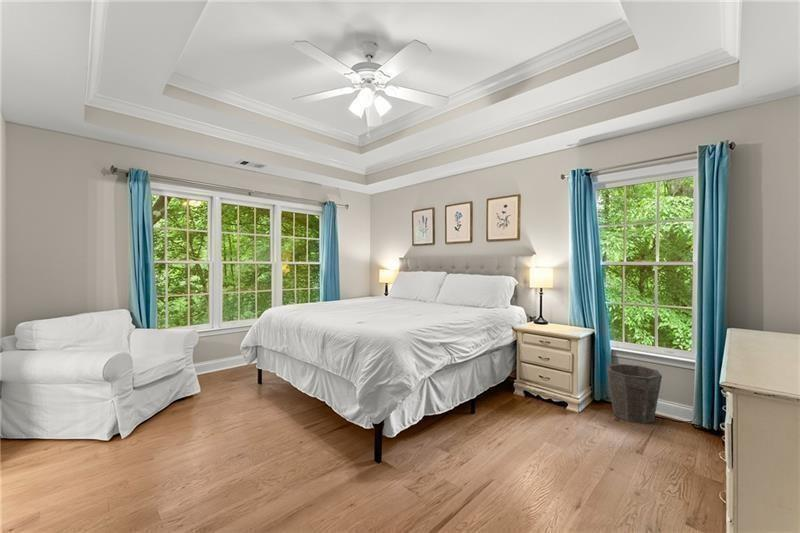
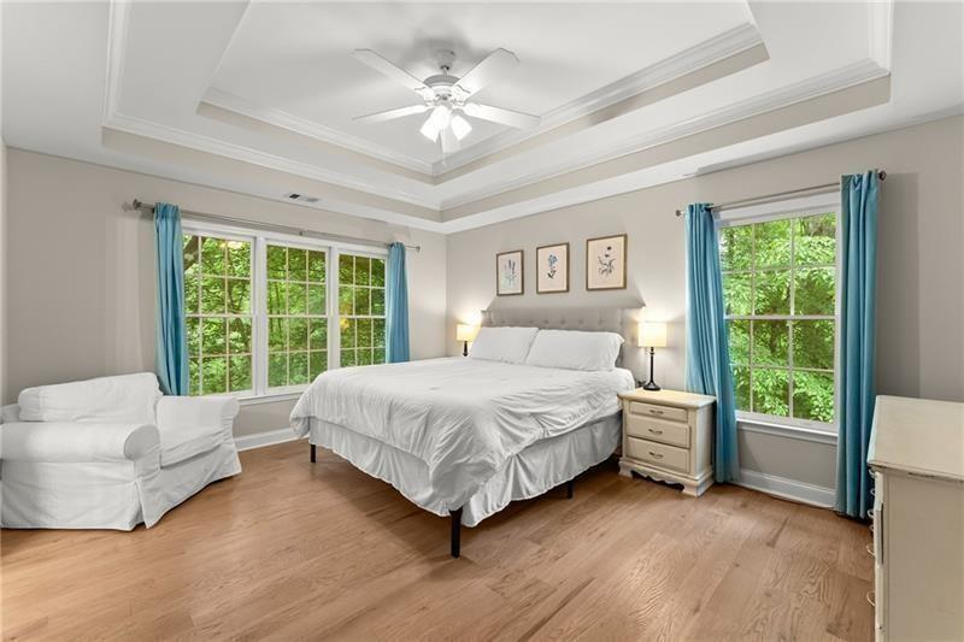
- waste bin (632, 393)
